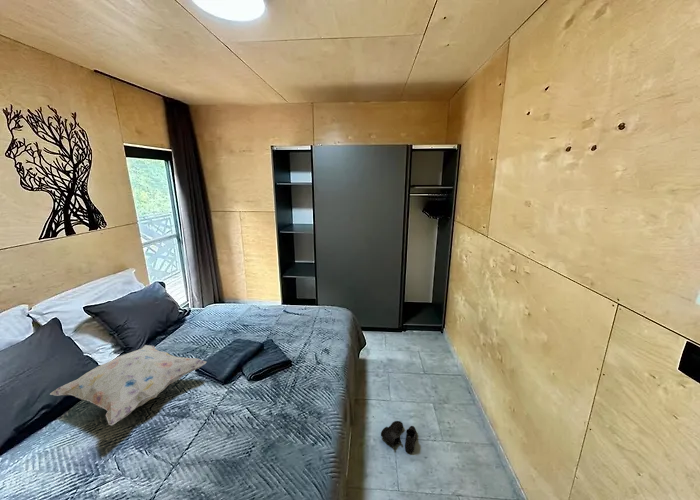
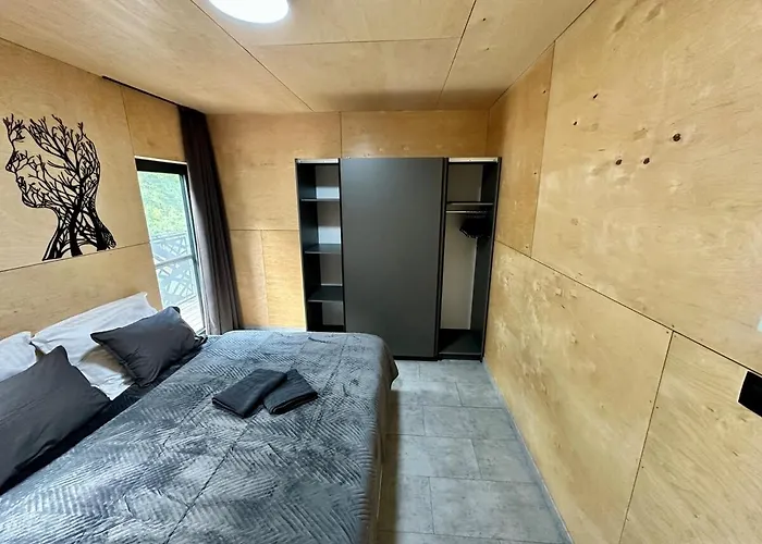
- boots (398, 431)
- decorative pillow (134, 376)
